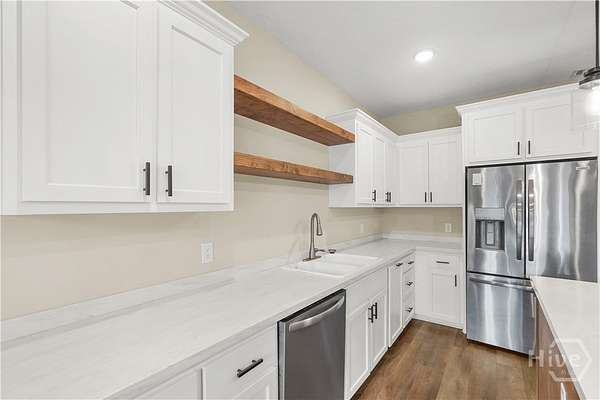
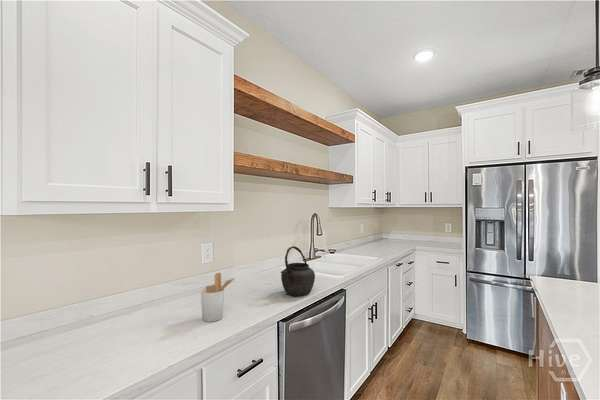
+ utensil holder (218, 296)
+ kettle (294, 270)
